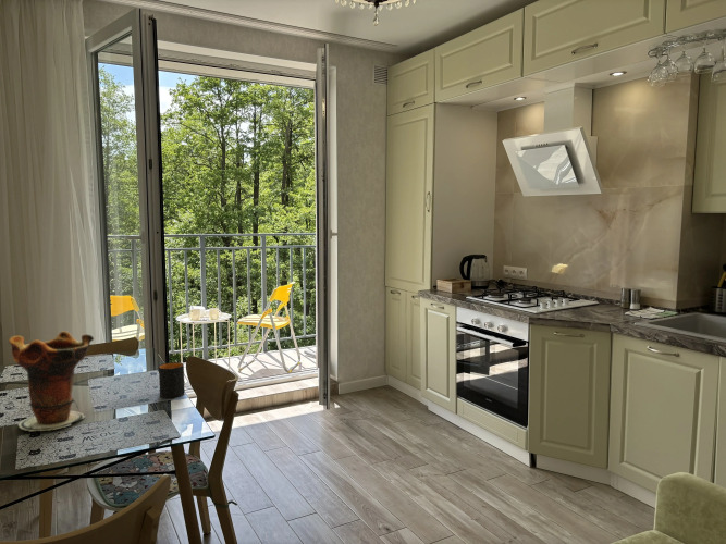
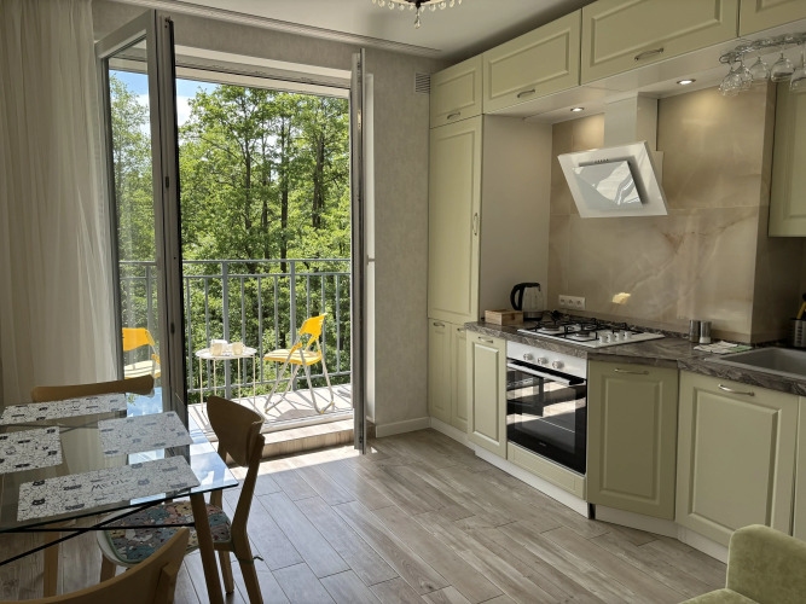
- mug (172, 381)
- decorative vase (51, 376)
